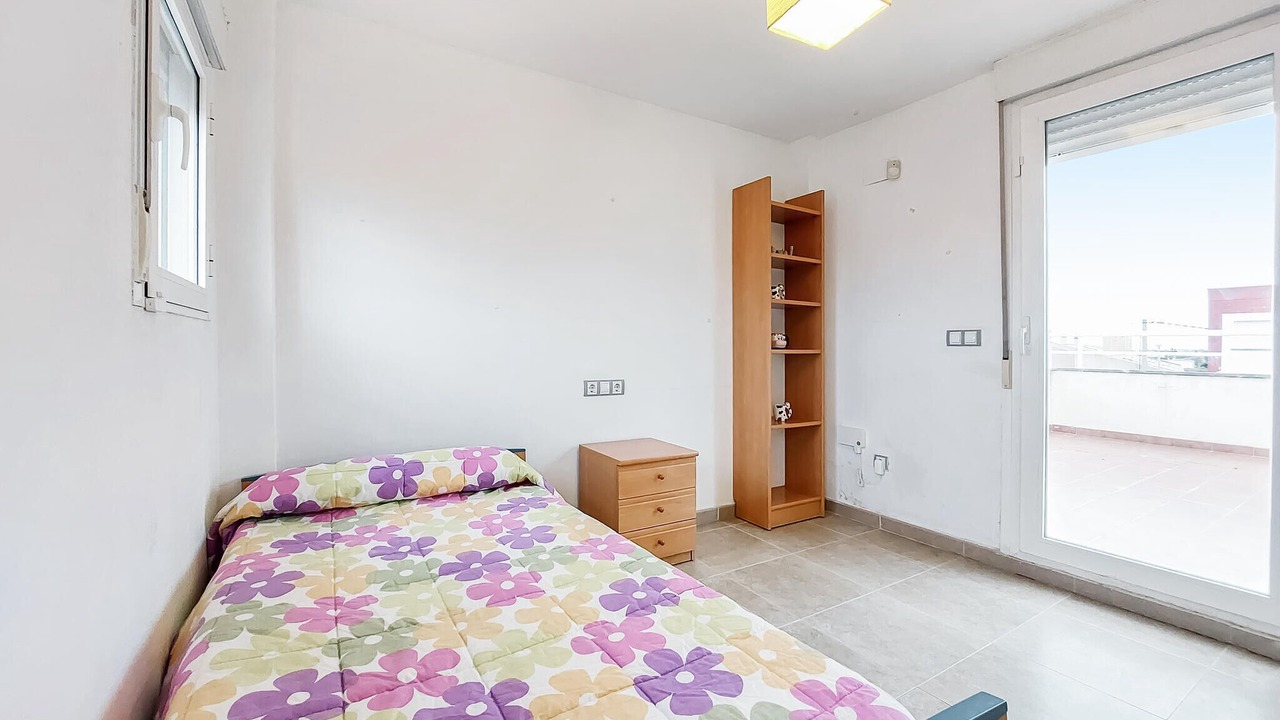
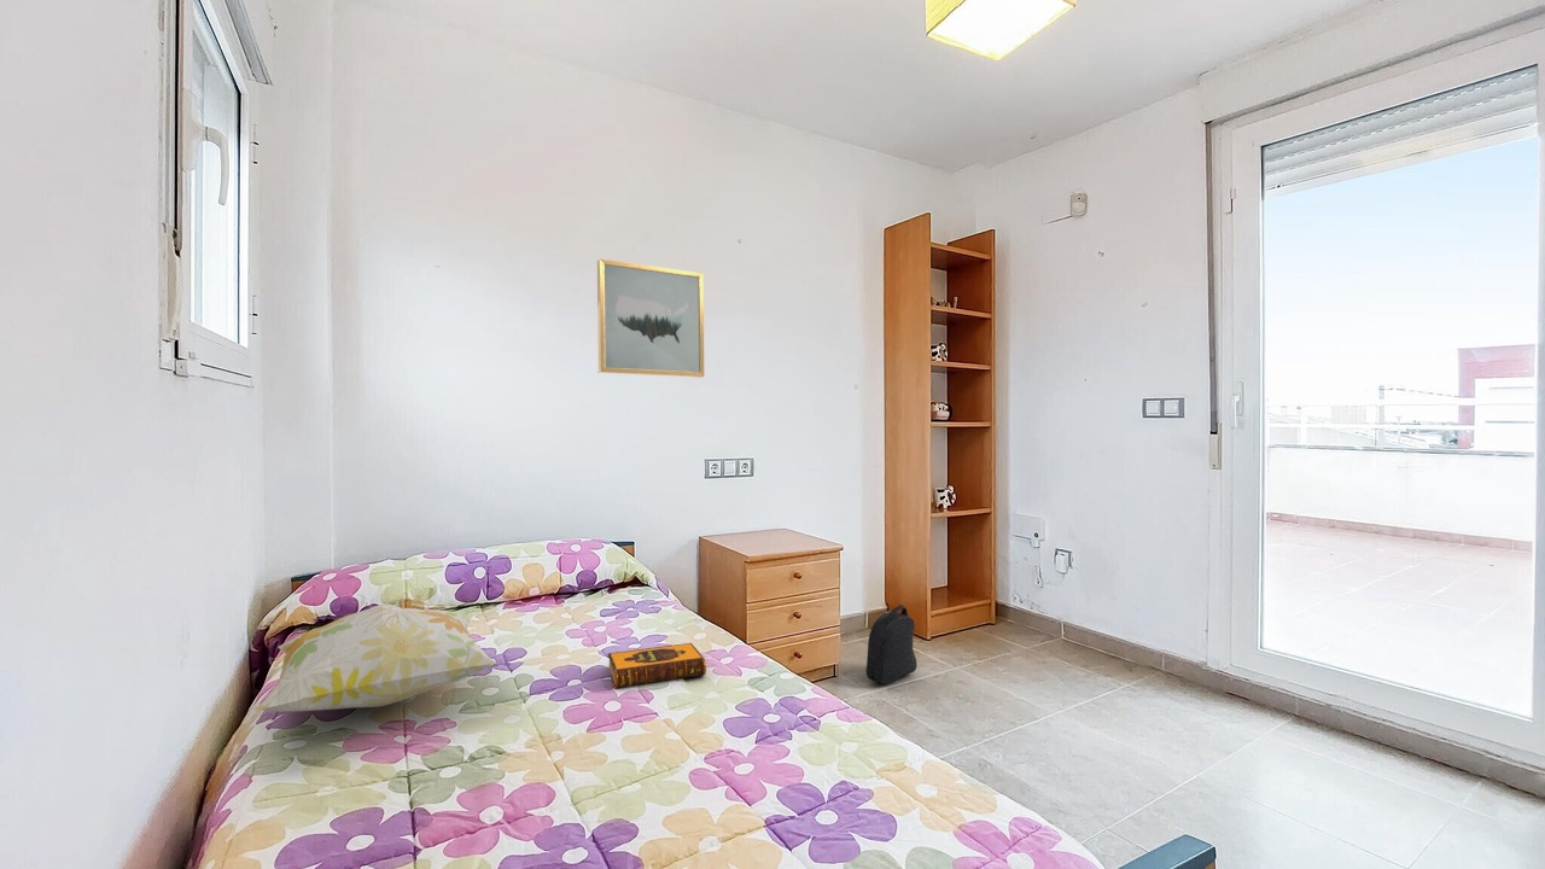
+ hardback book (655, 664)
+ wall art (652, 321)
+ decorative pillow (384, 653)
+ backpack (892, 641)
